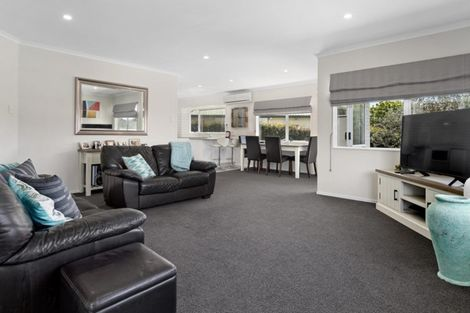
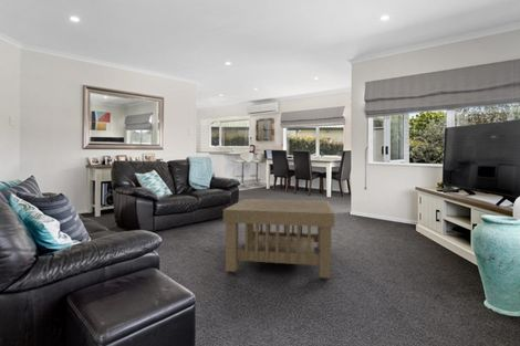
+ coffee table (281, 232)
